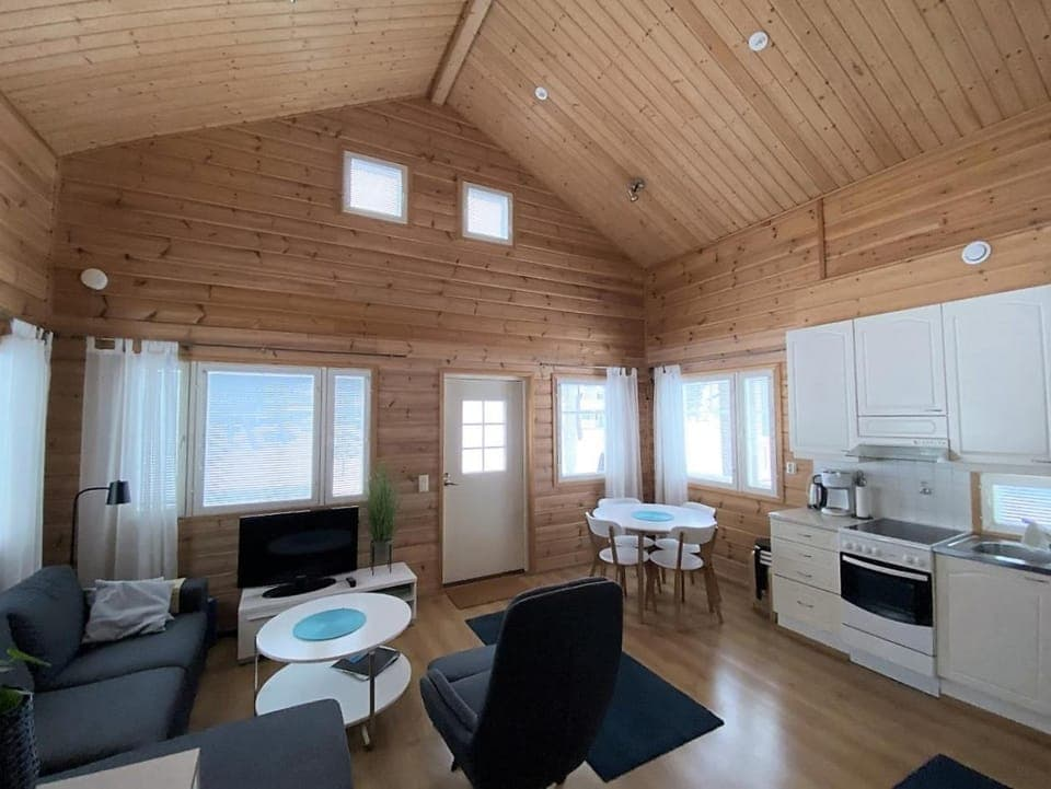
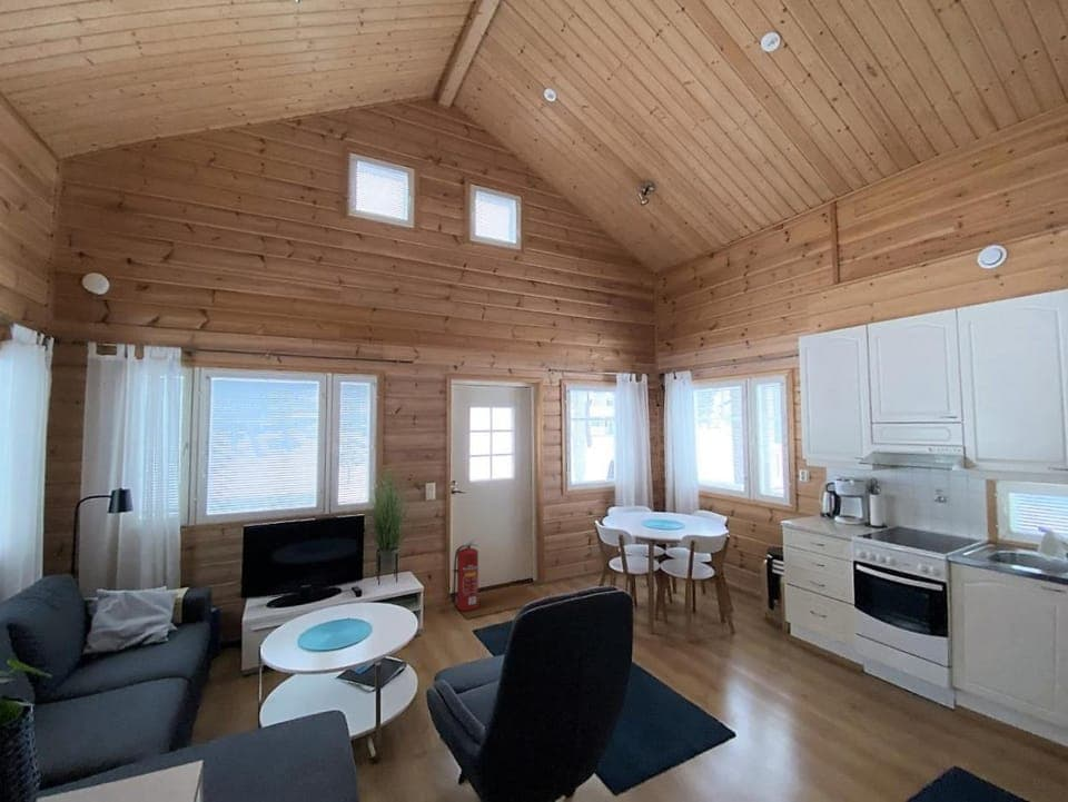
+ fire extinguisher (464, 573)
